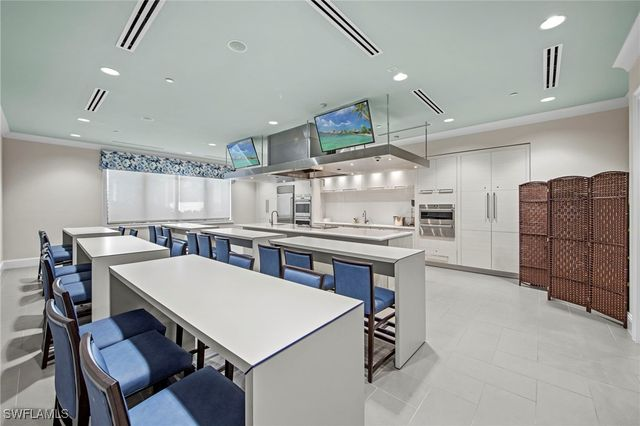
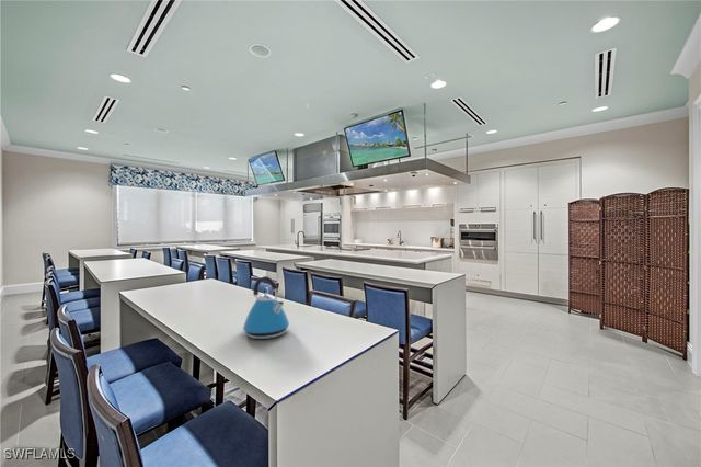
+ kettle (265, 304)
